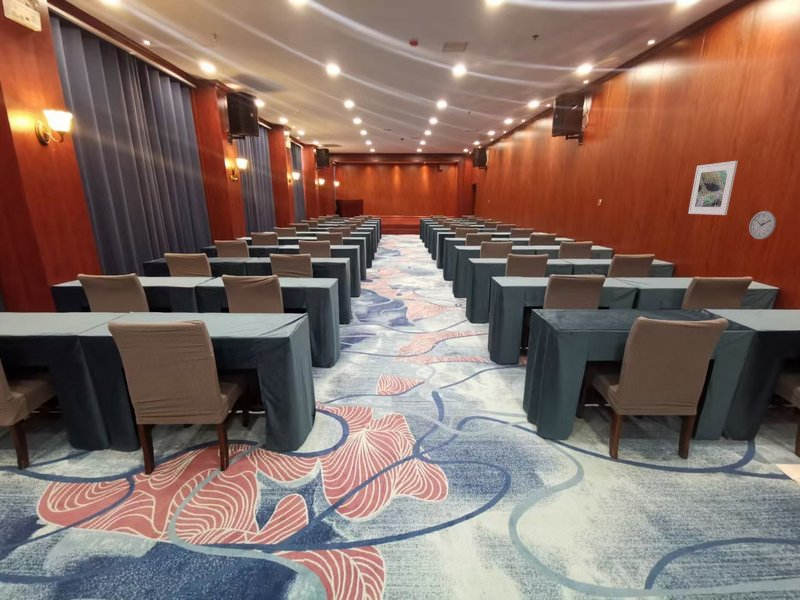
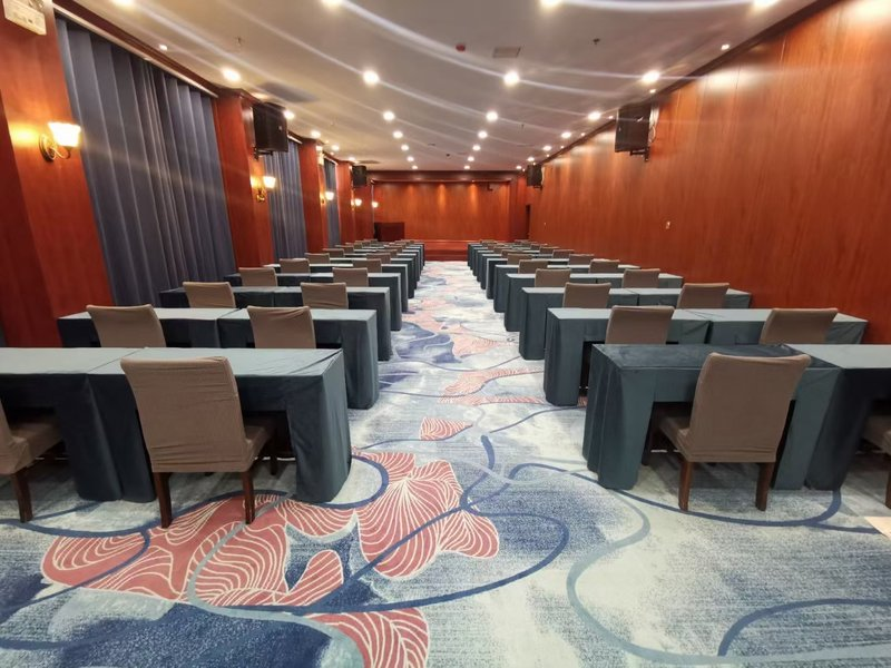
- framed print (711, 189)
- wall clock (761, 225)
